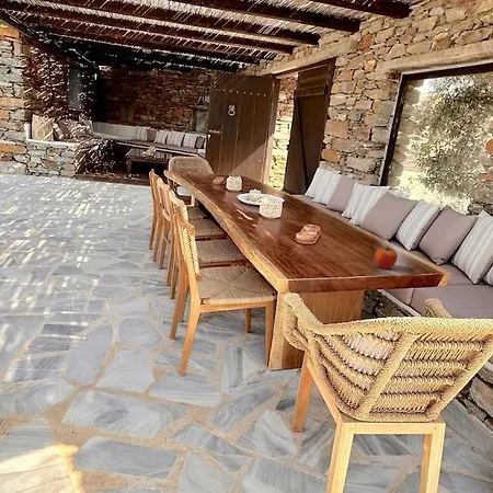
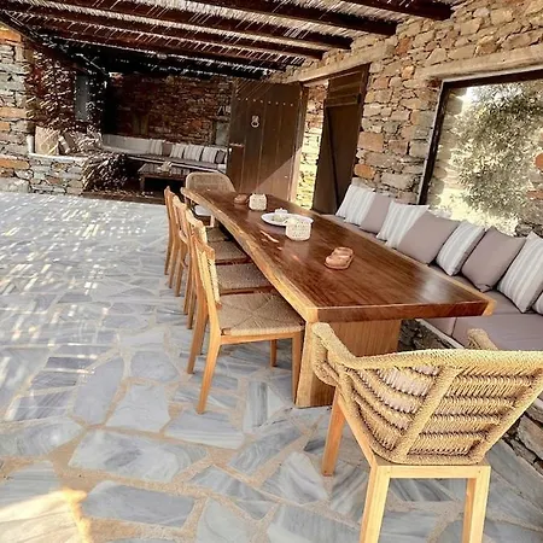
- apple (386, 256)
